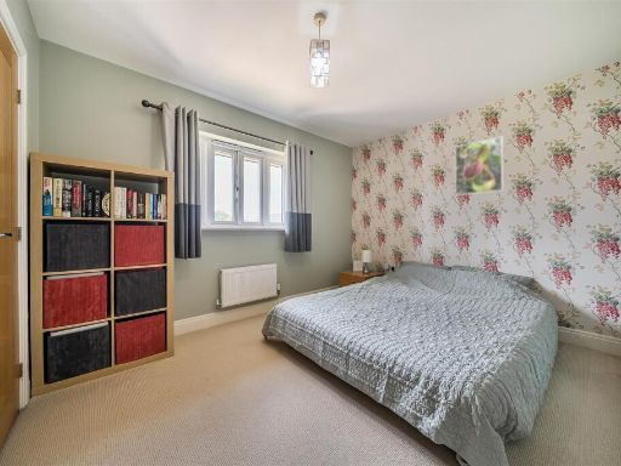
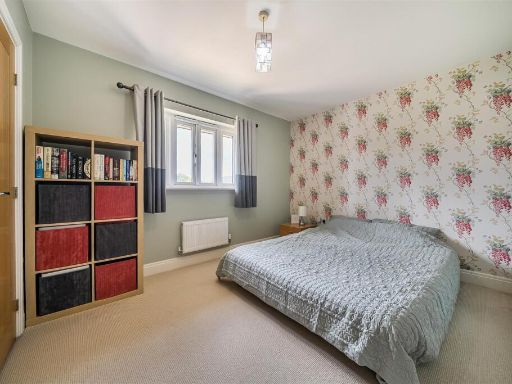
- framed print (477, 167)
